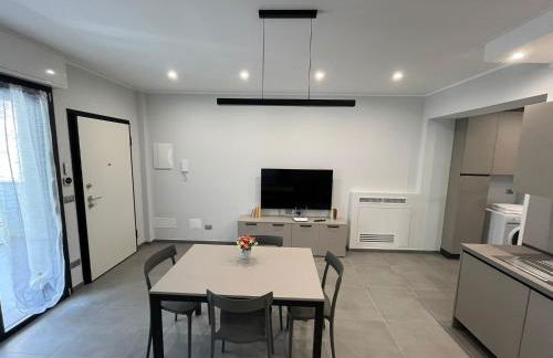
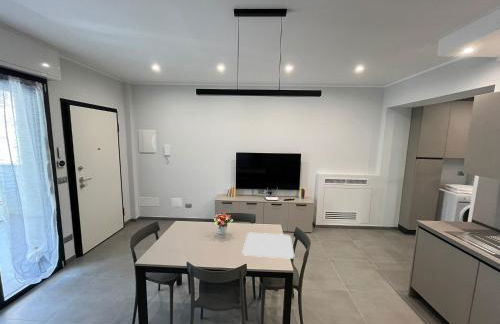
+ placemat (268, 243)
